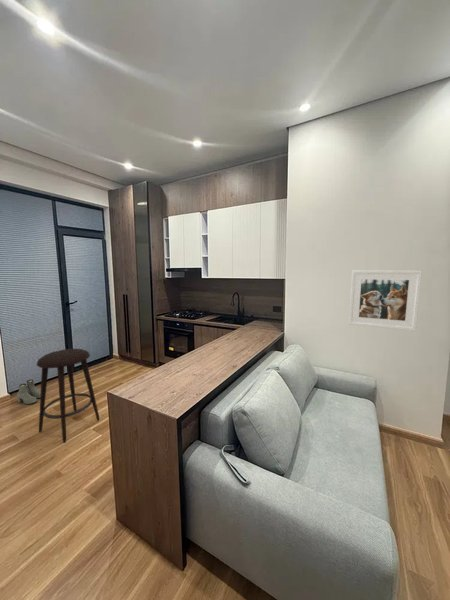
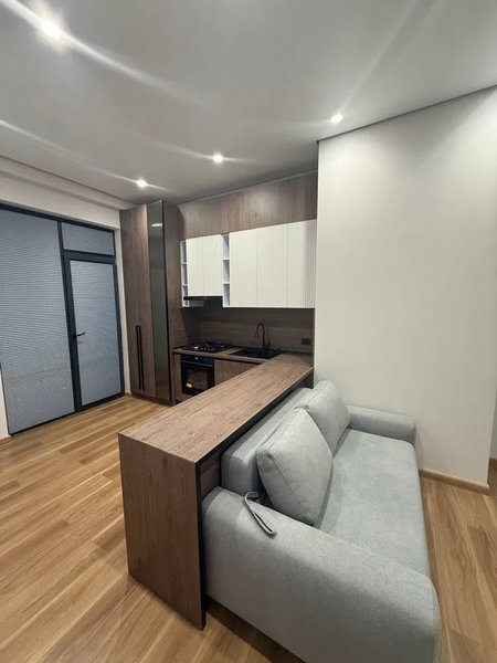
- boots (30, 391)
- stool (64, 390)
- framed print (382, 299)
